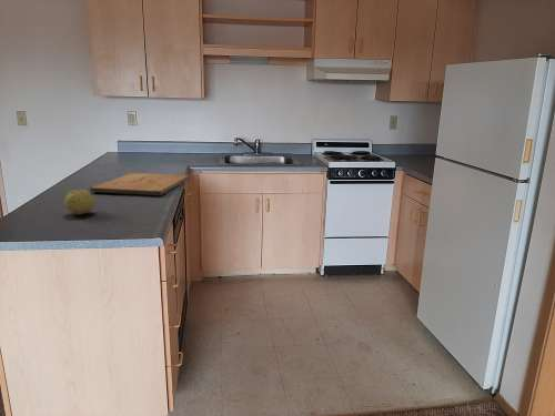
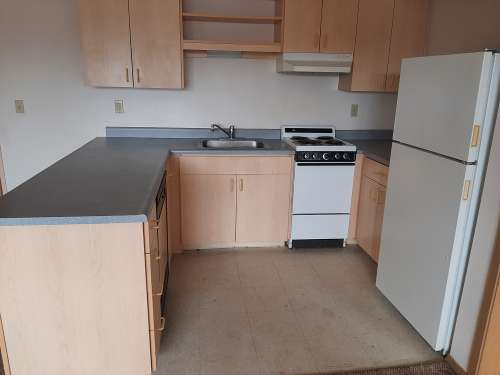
- fruit (79, 202)
- cutting board (144, 182)
